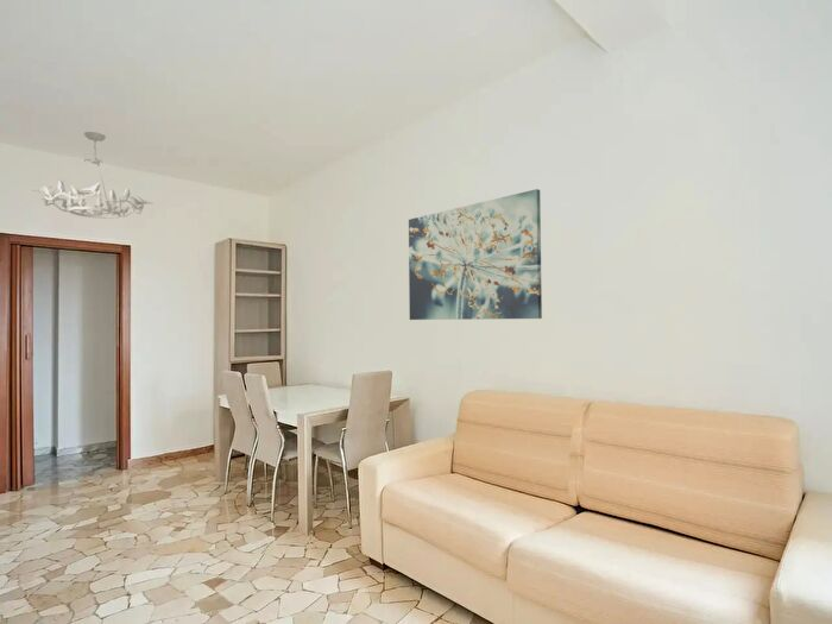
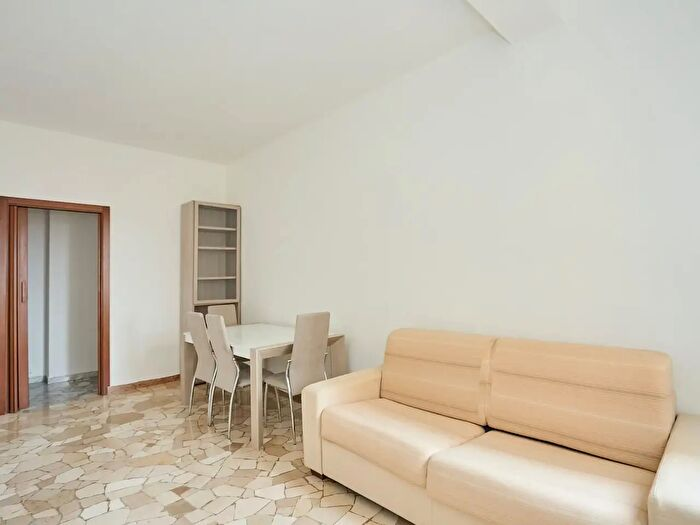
- chandelier (100, 172)
- wall art (466, 263)
